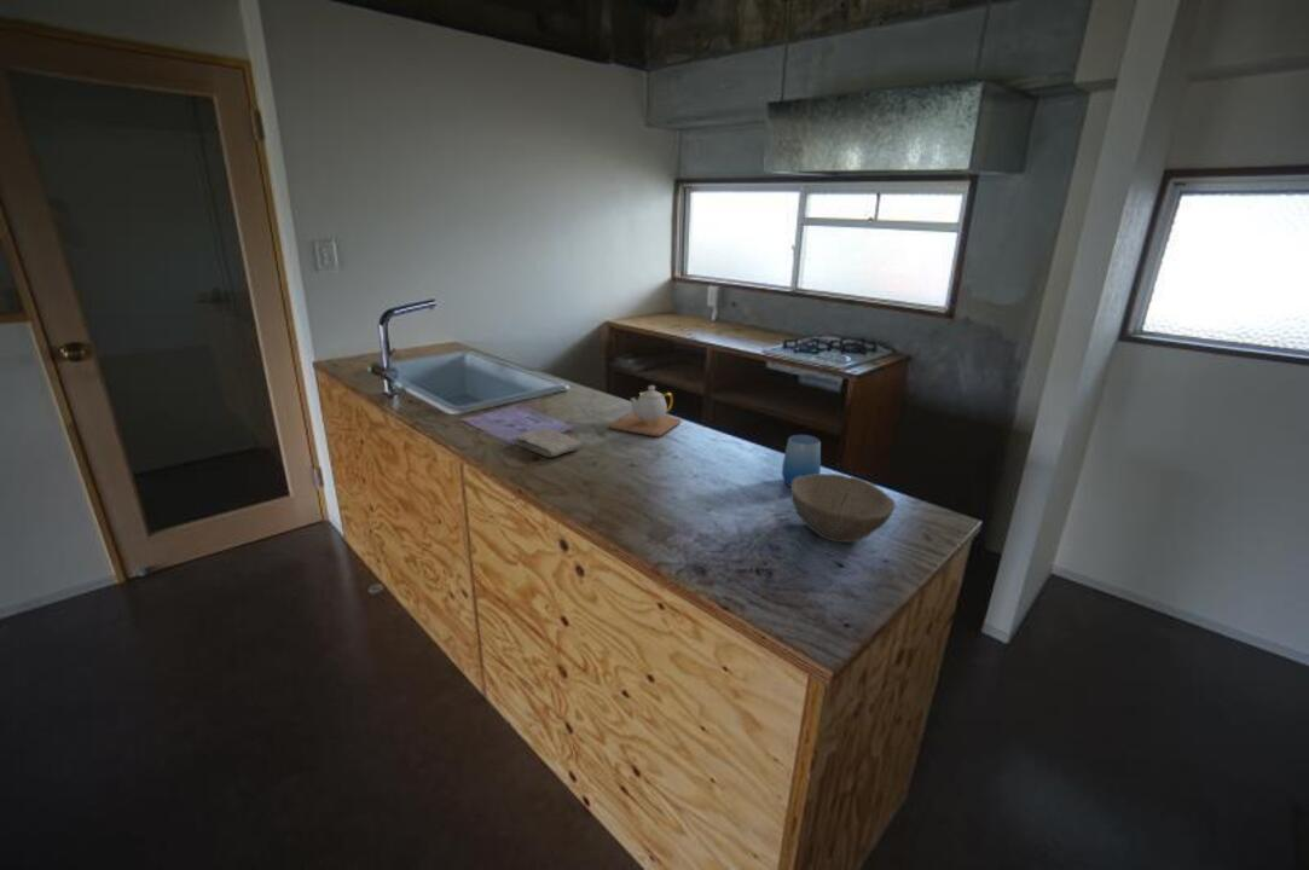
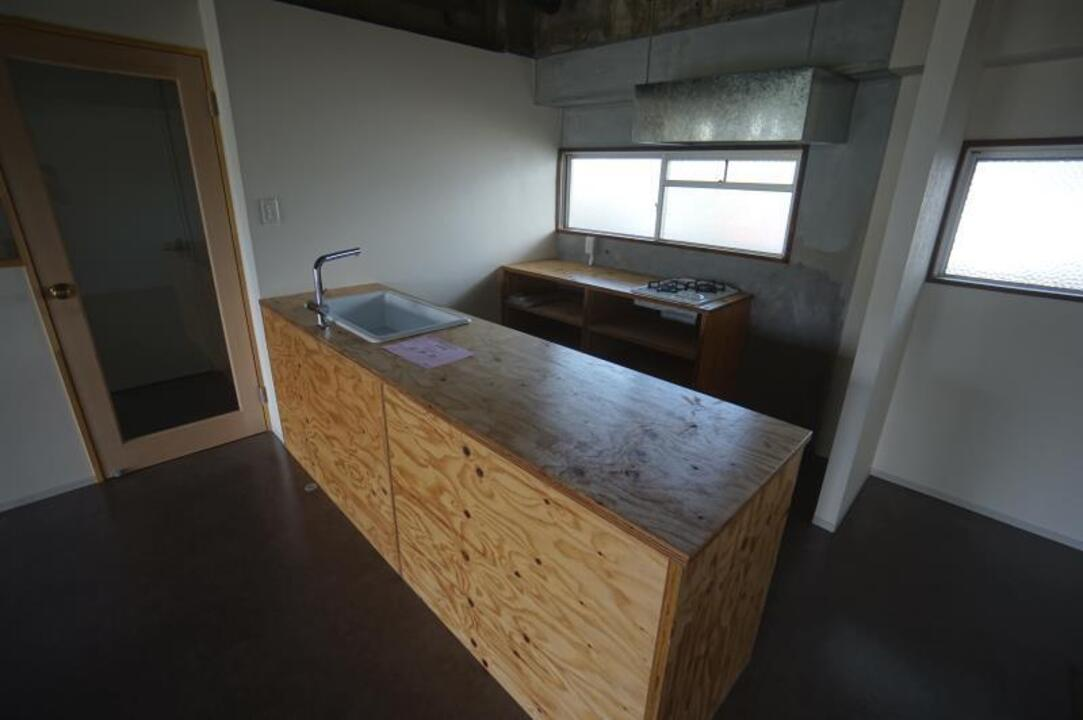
- teapot (645, 405)
- washcloth (548, 441)
- bowl (839, 512)
- cup (801, 462)
